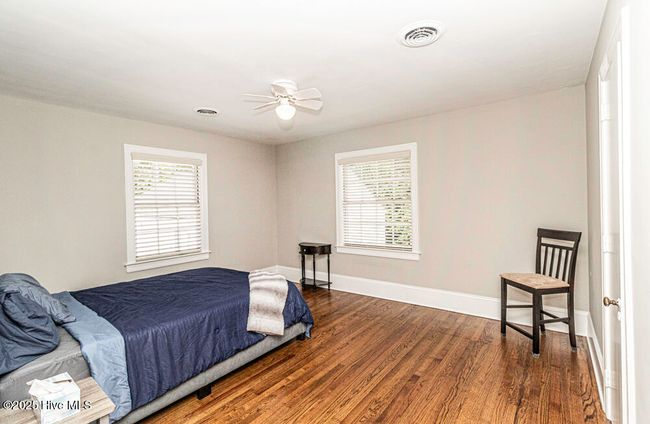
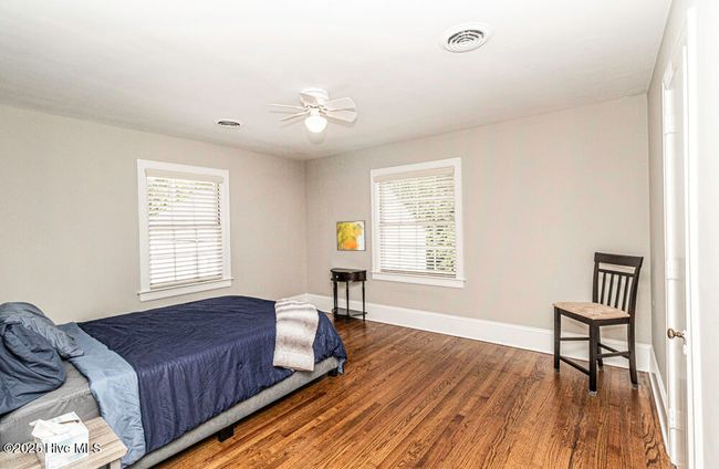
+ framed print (351, 236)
